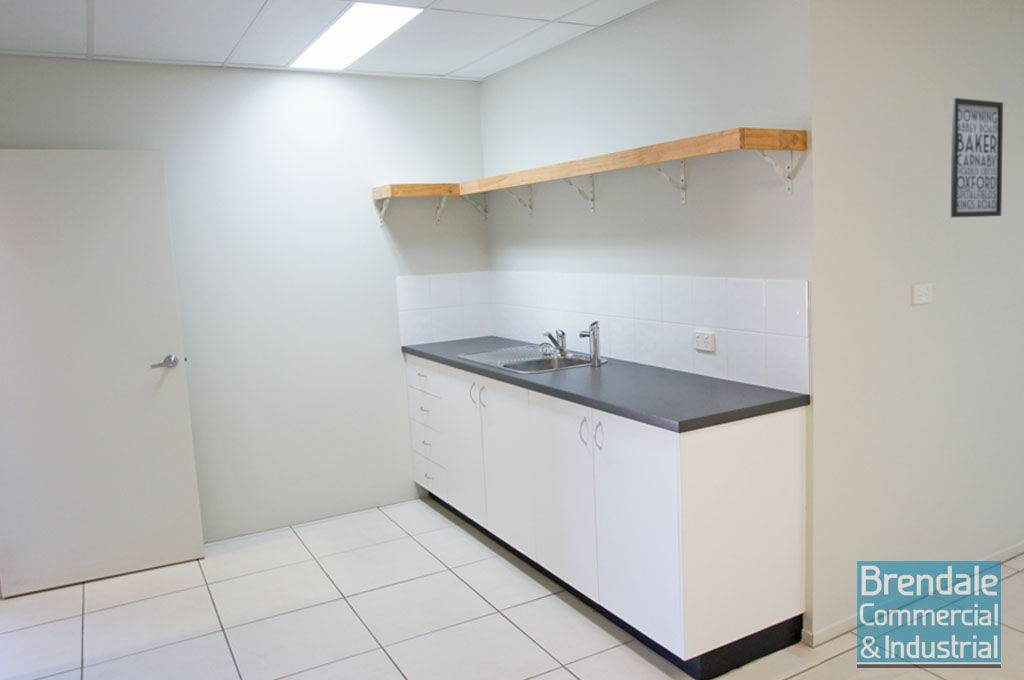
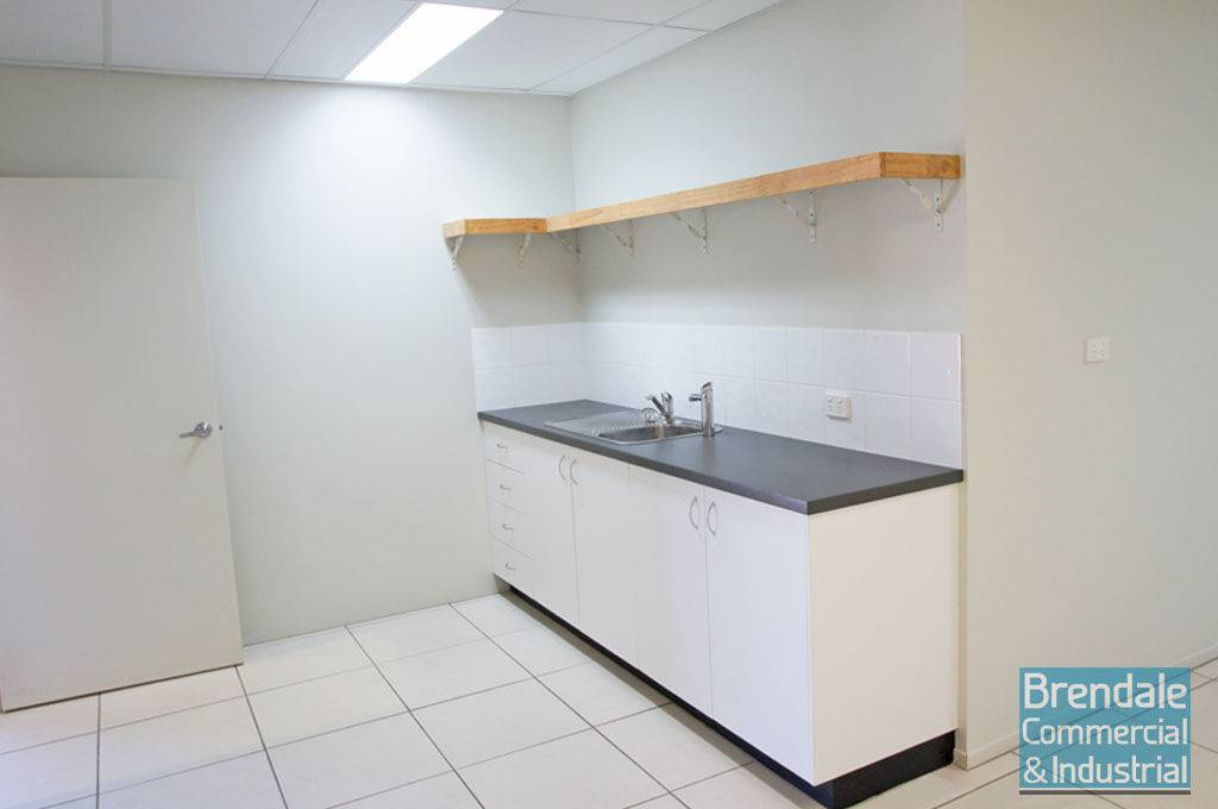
- wall art (977, 159)
